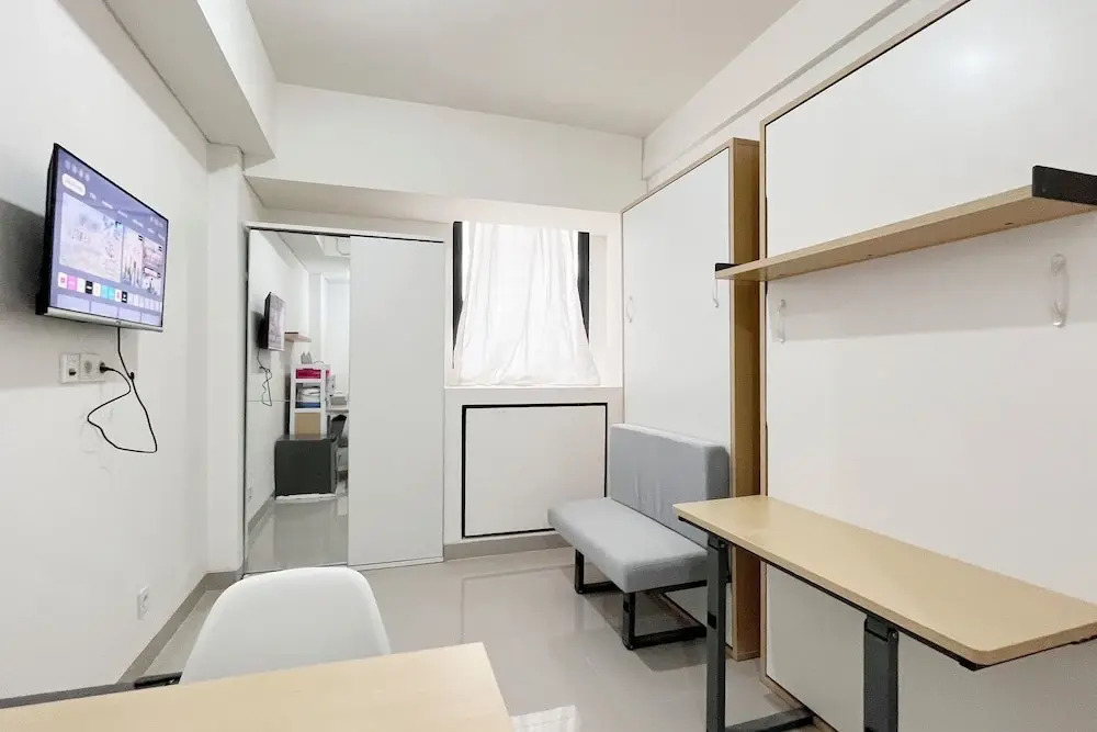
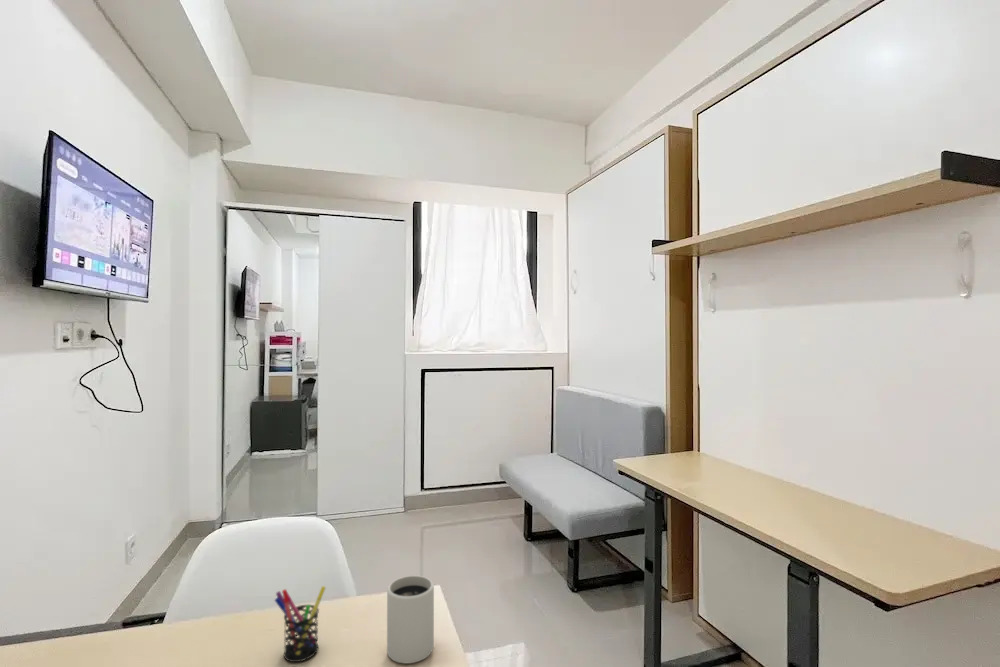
+ mug (410, 613)
+ pen holder (300, 620)
